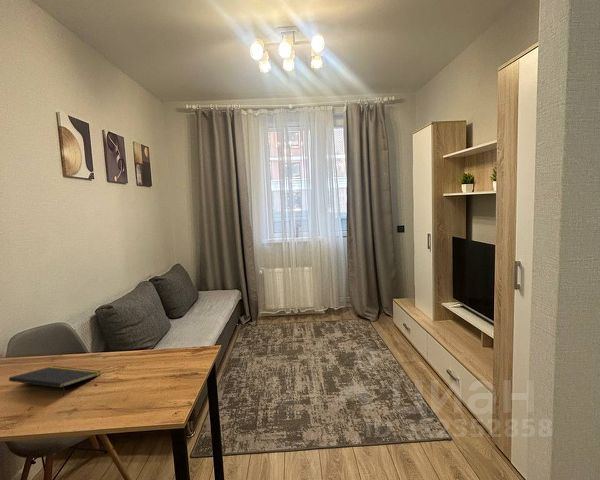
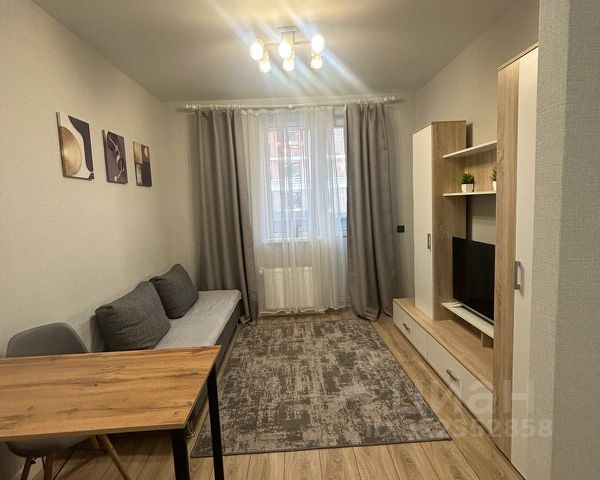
- notepad (56, 376)
